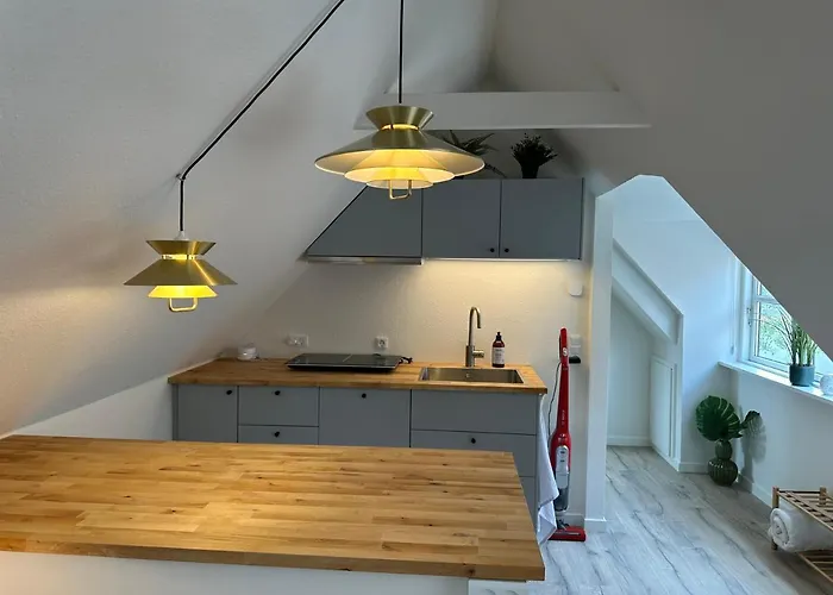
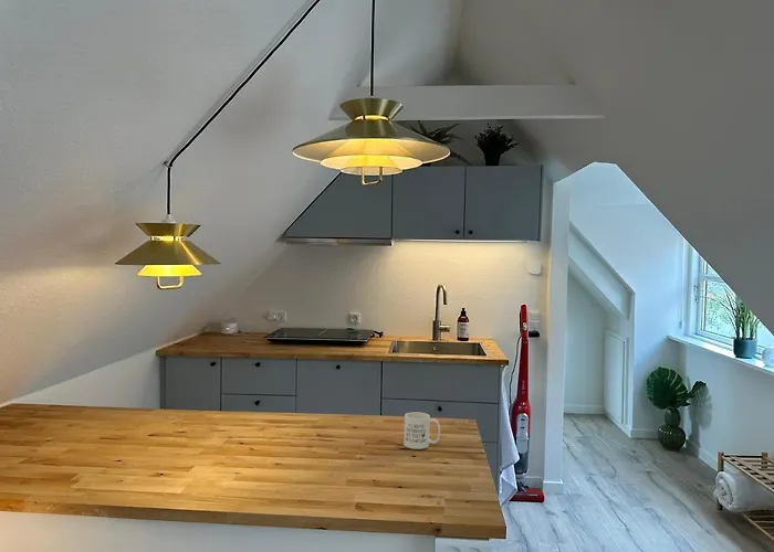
+ mug (421, 431)
